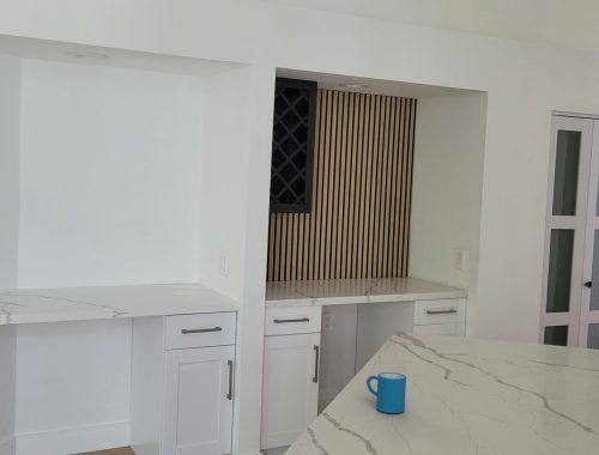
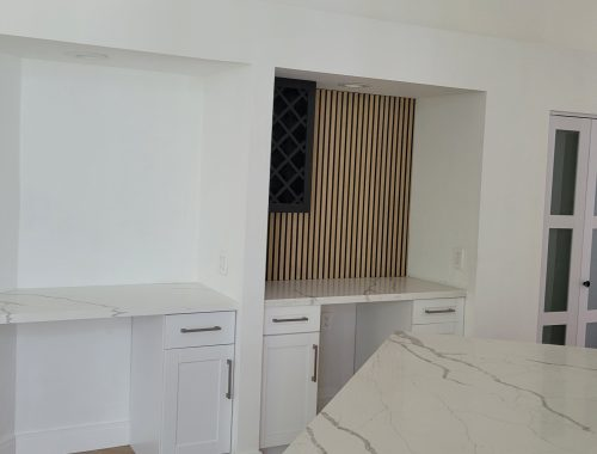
- mug (385, 390)
